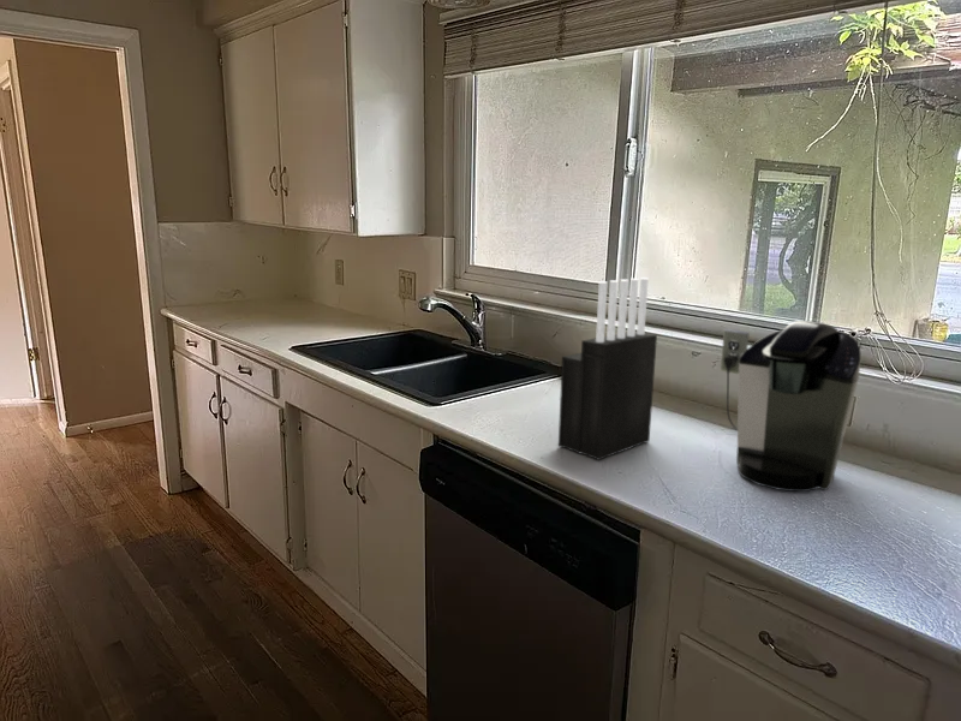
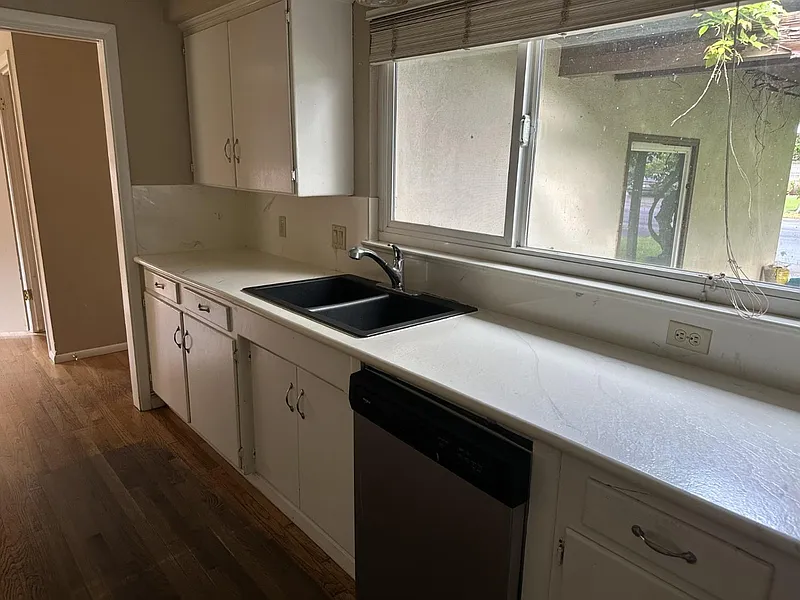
- knife block (604, 362)
- coffee maker (768, 392)
